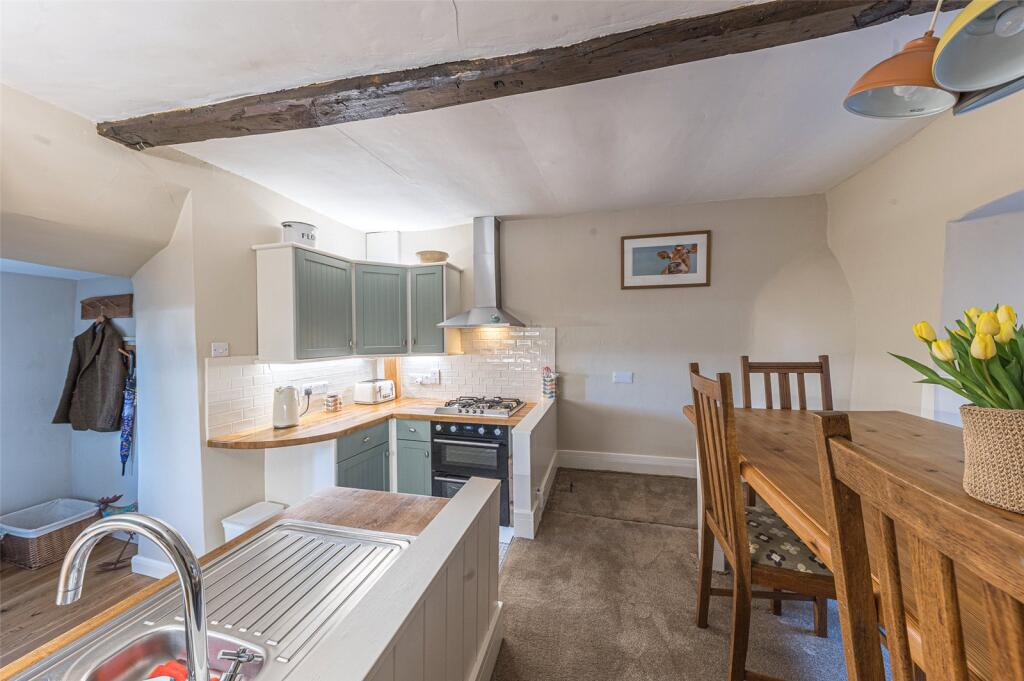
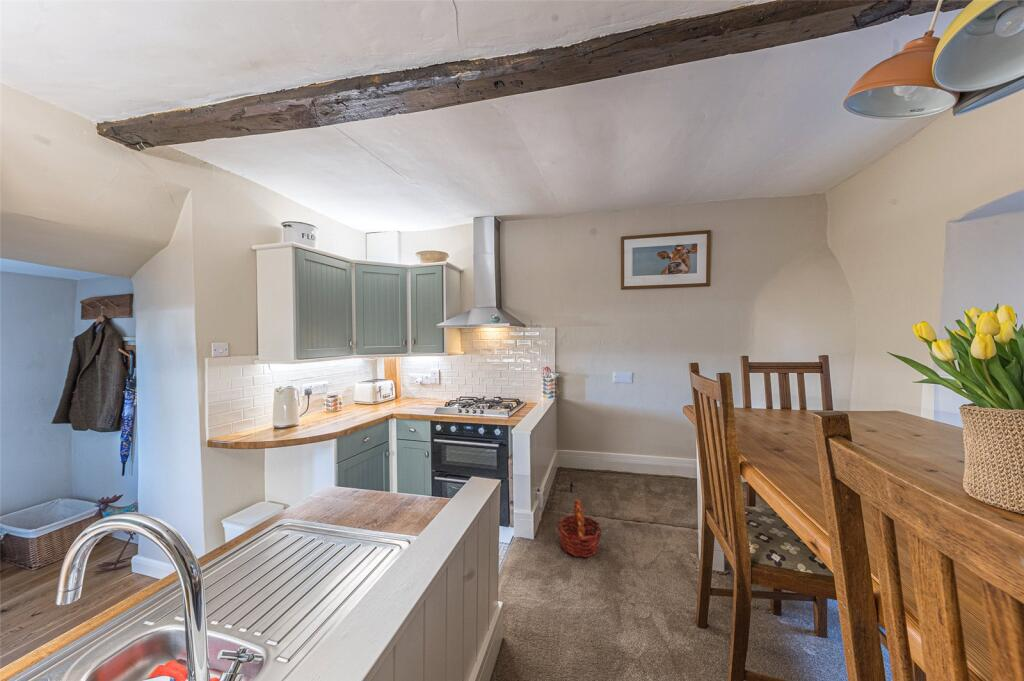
+ basket (579, 523)
